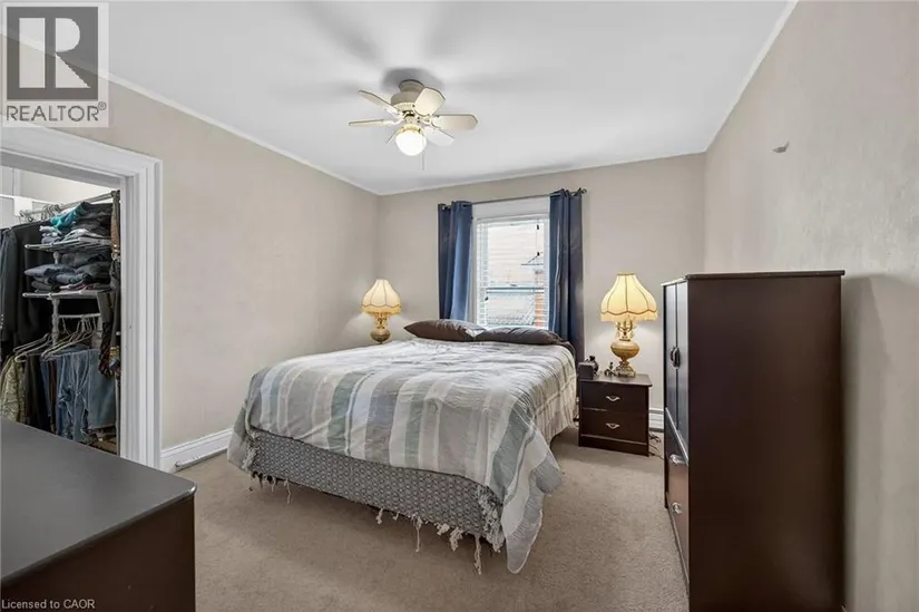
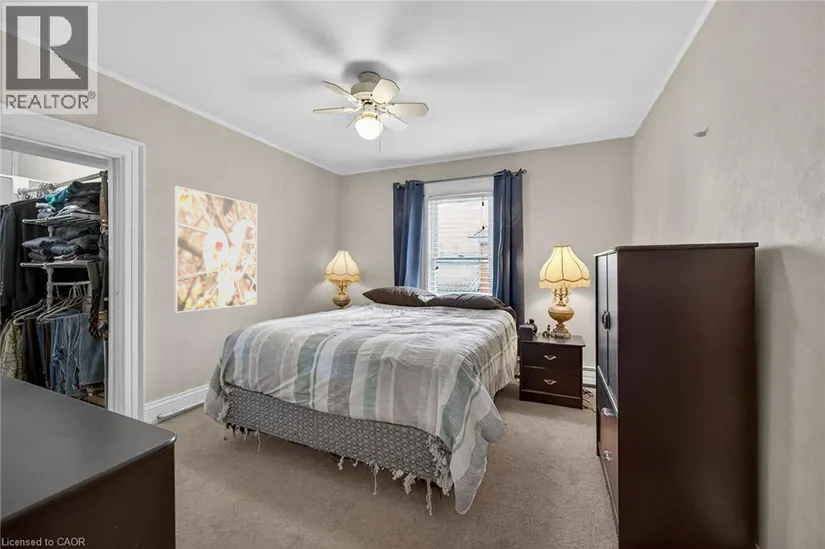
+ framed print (220, 252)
